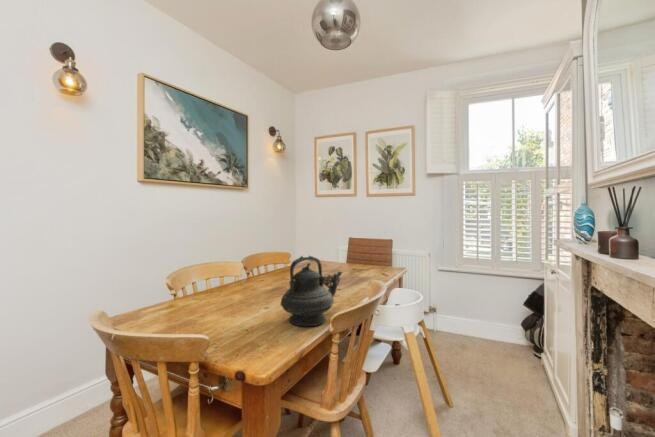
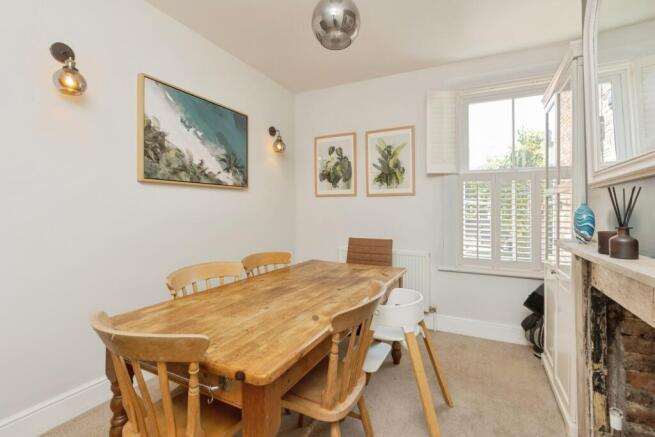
- teapot (315, 286)
